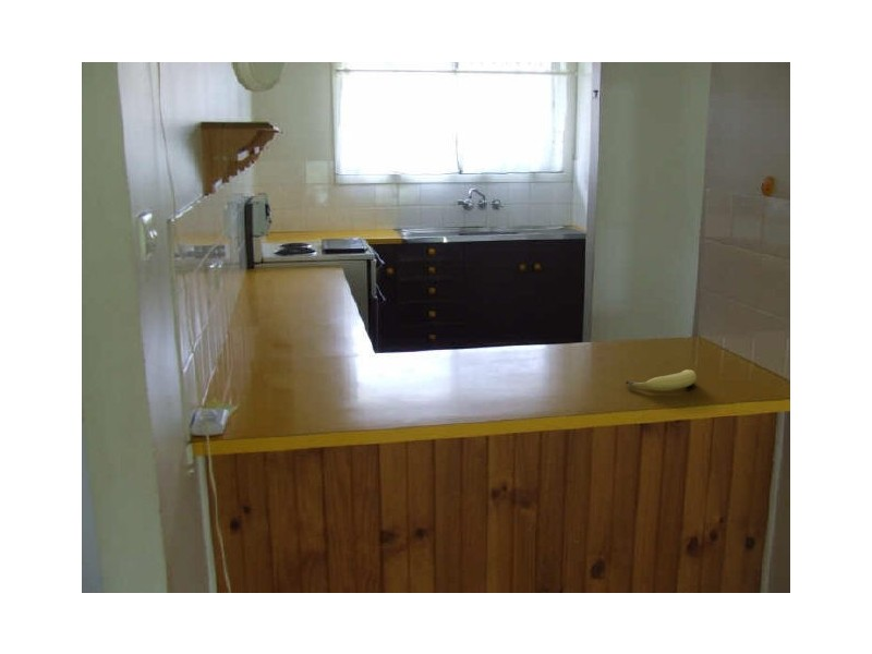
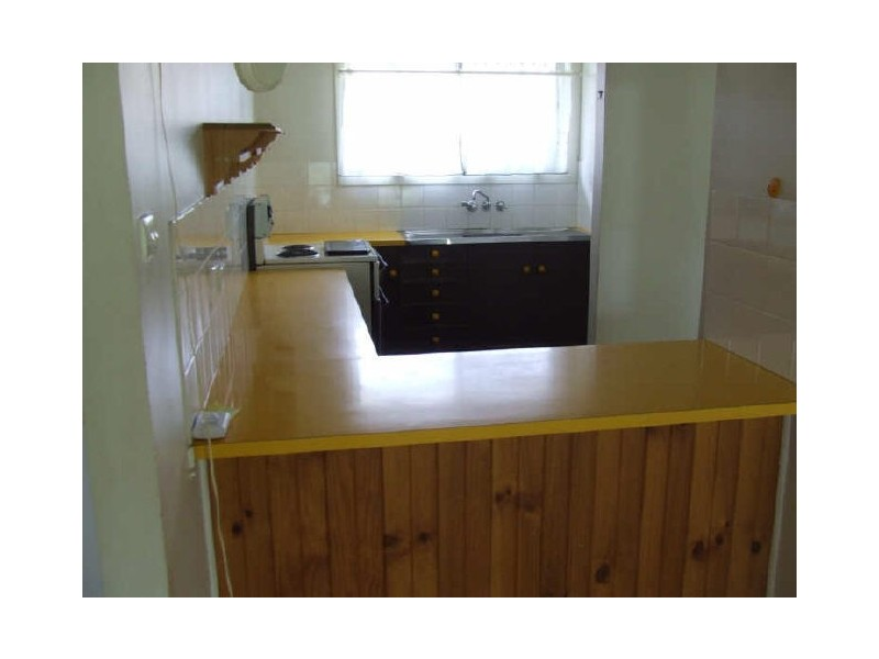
- fruit (668, 378)
